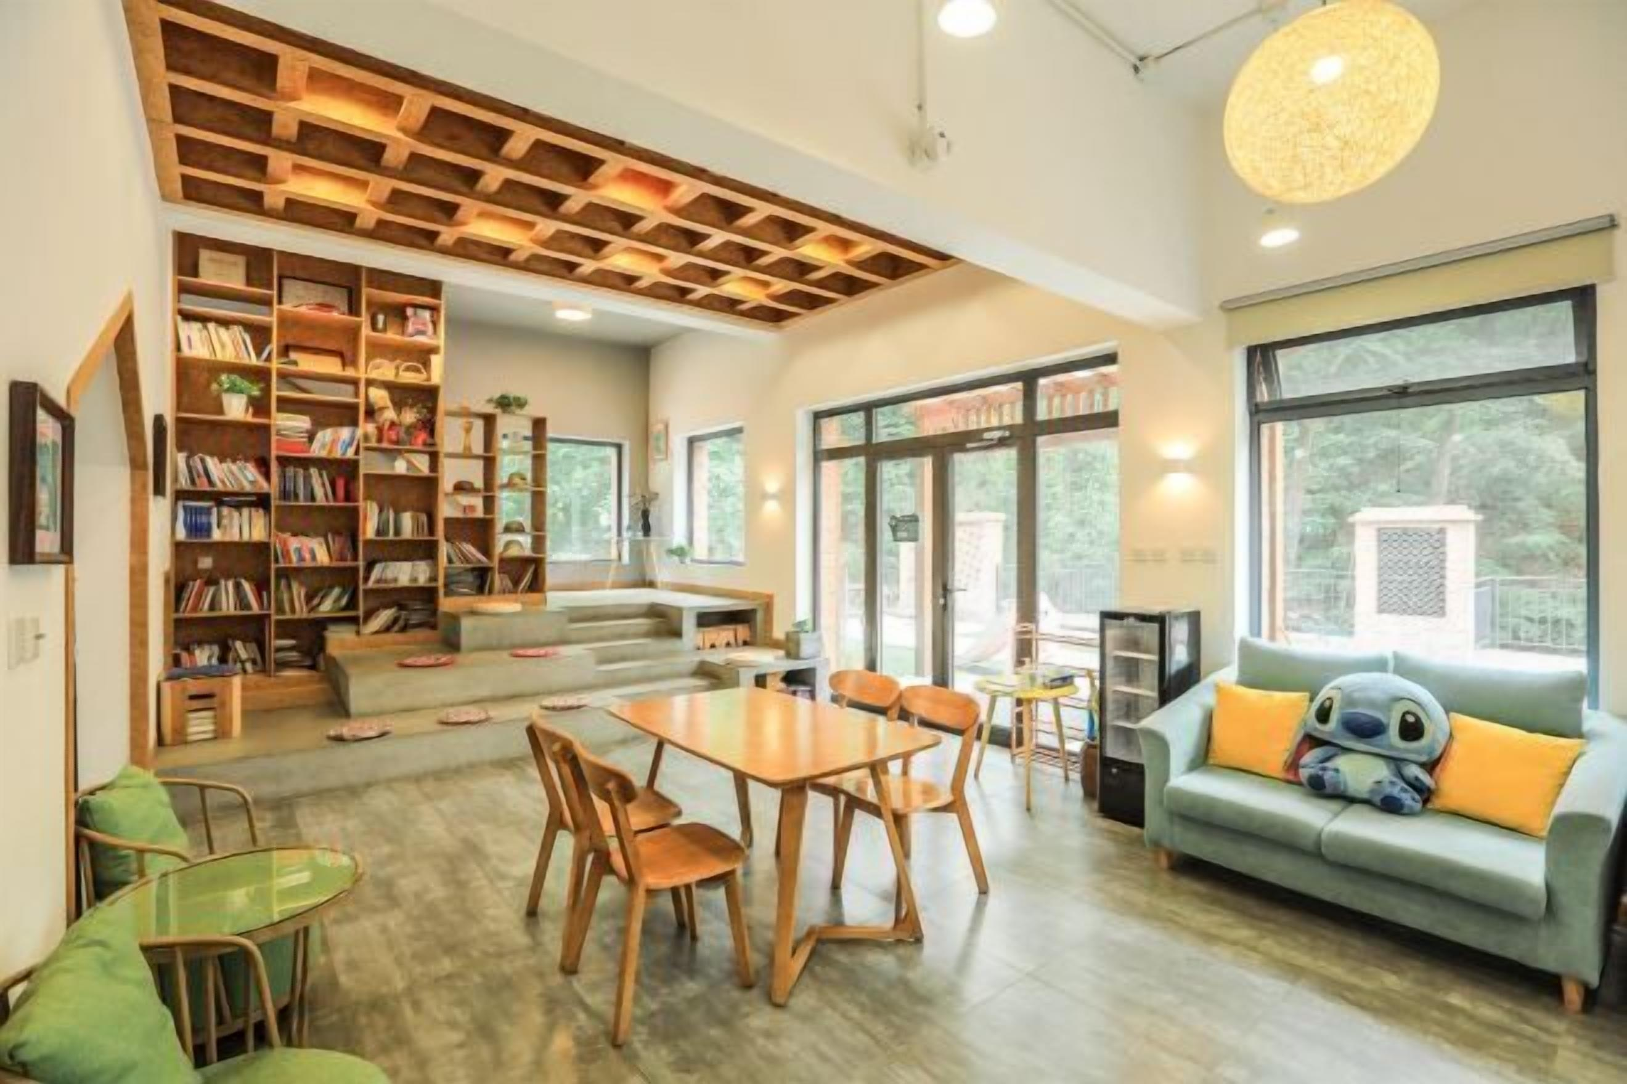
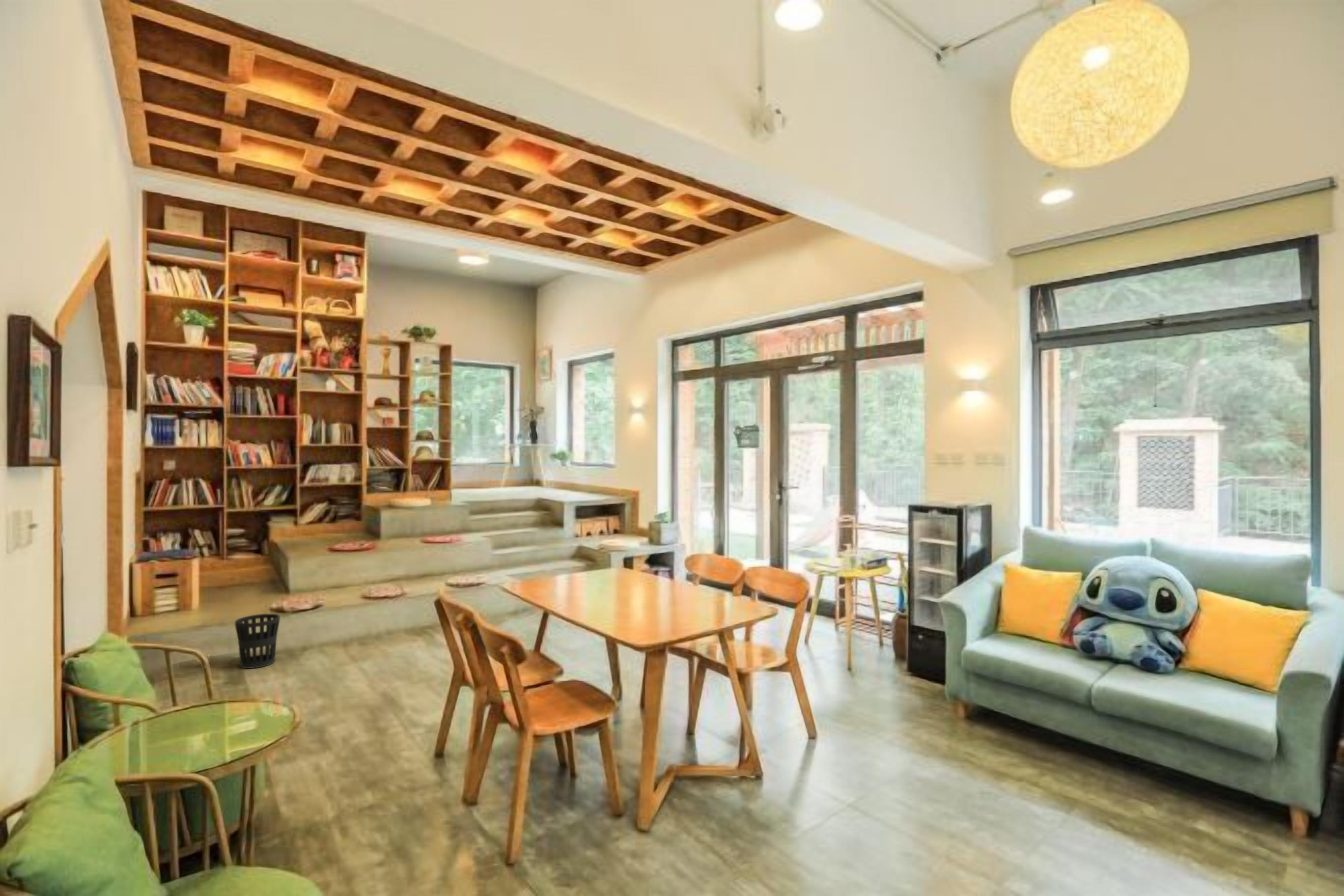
+ wastebasket (258, 640)
